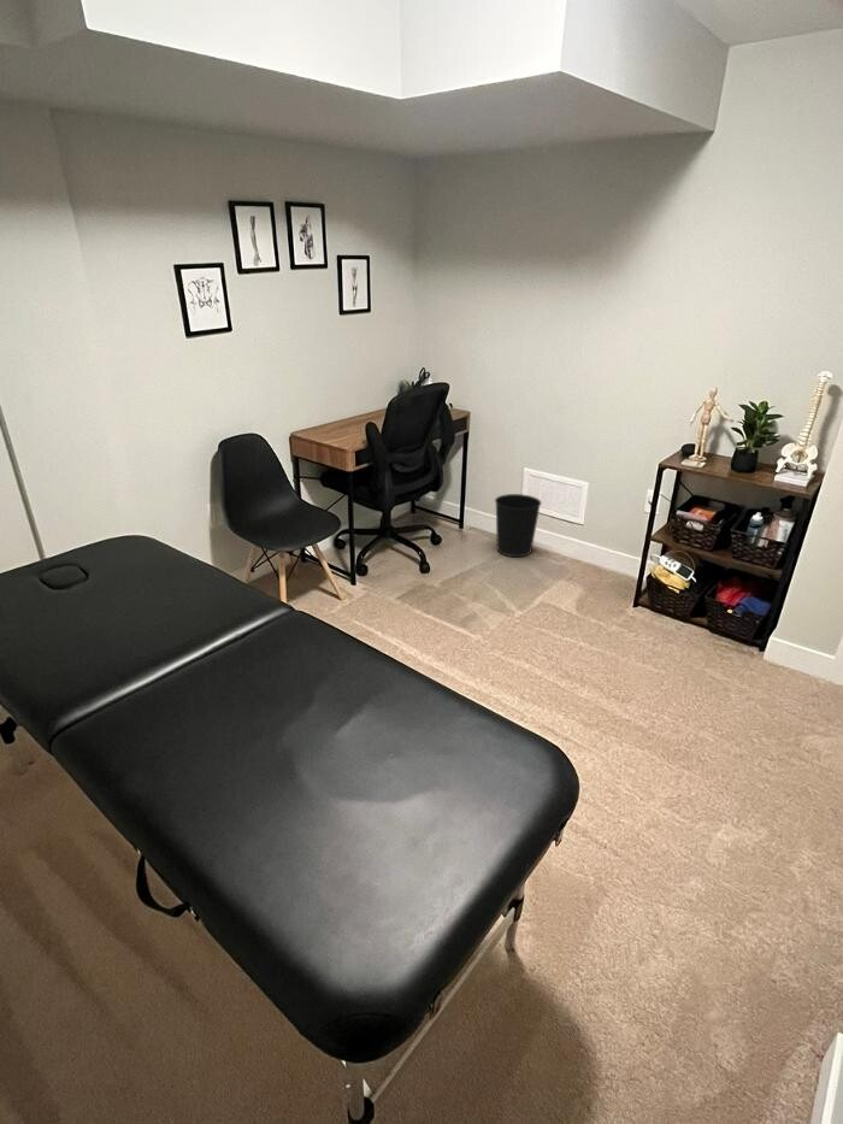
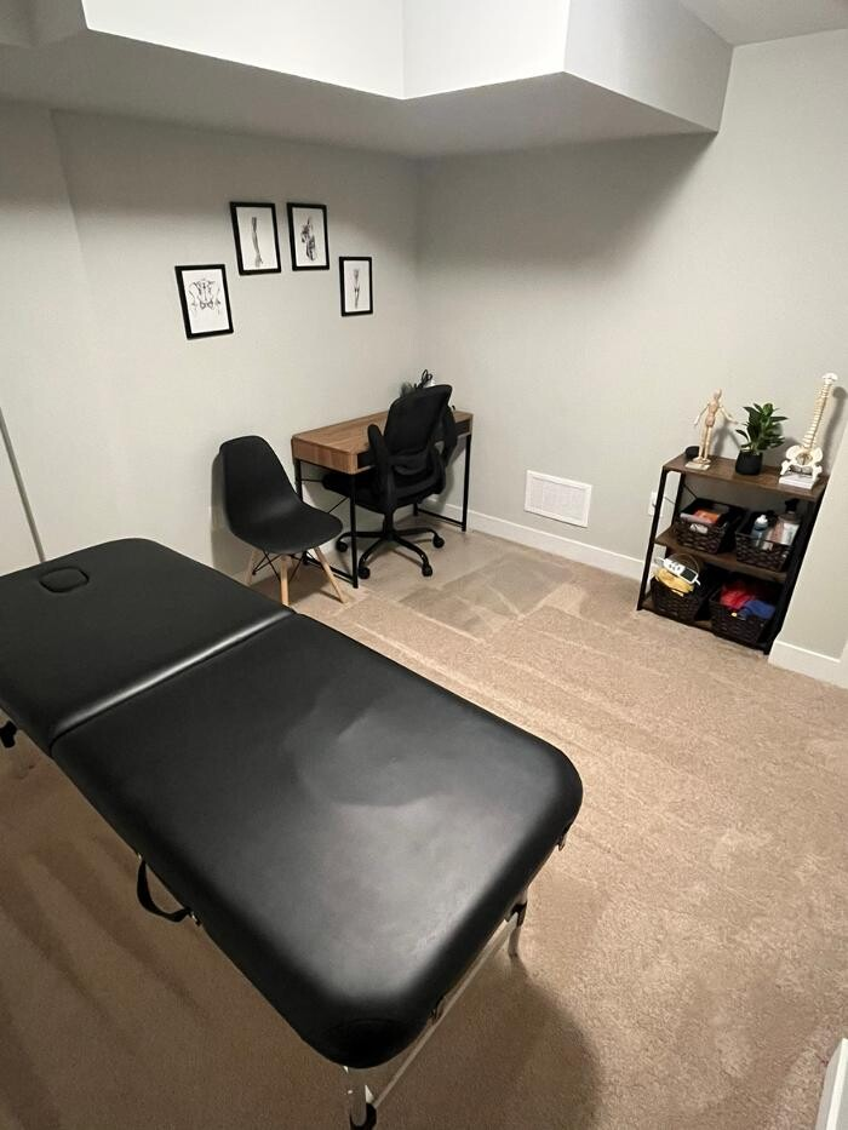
- wastebasket (515, 525)
